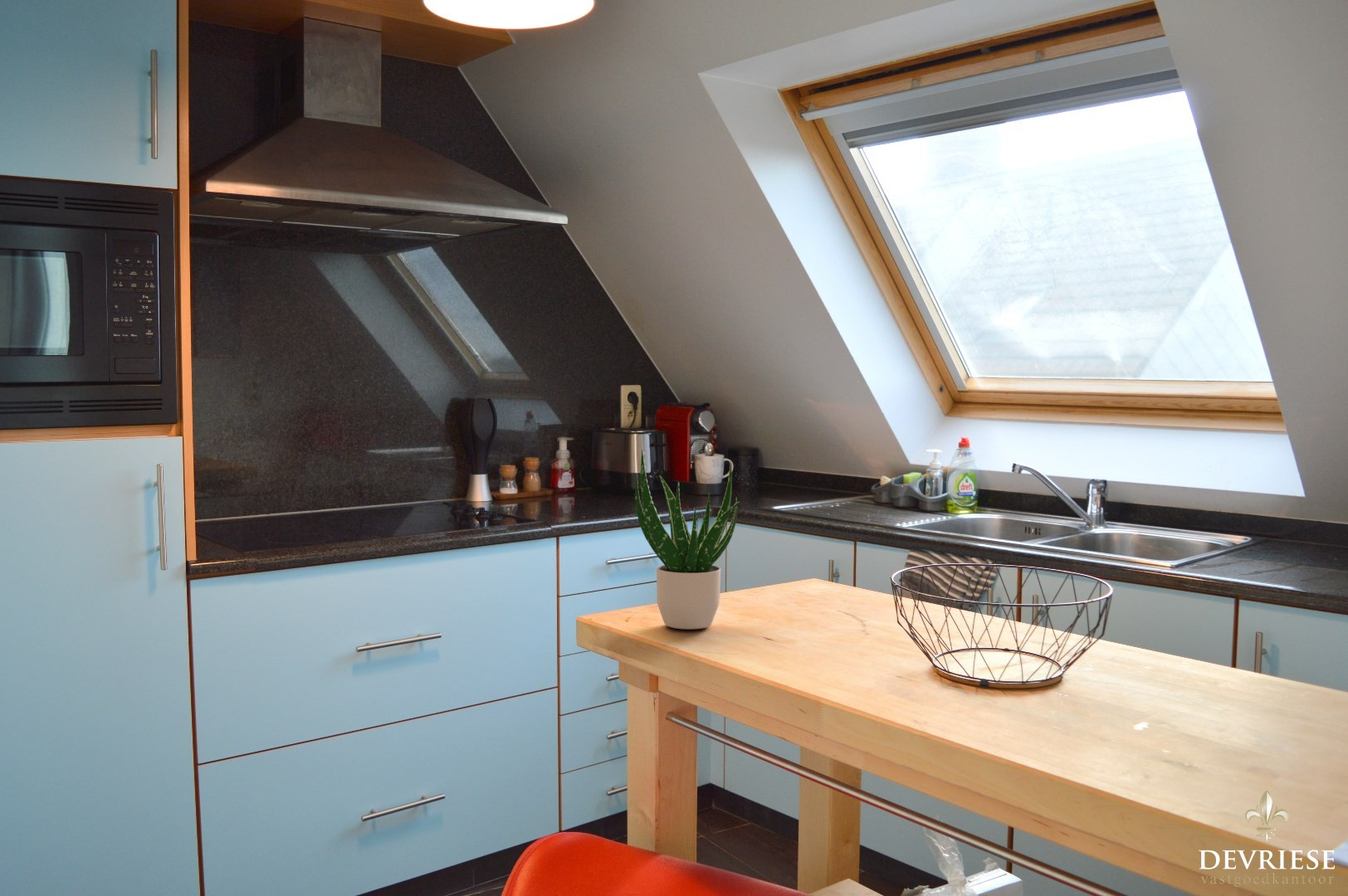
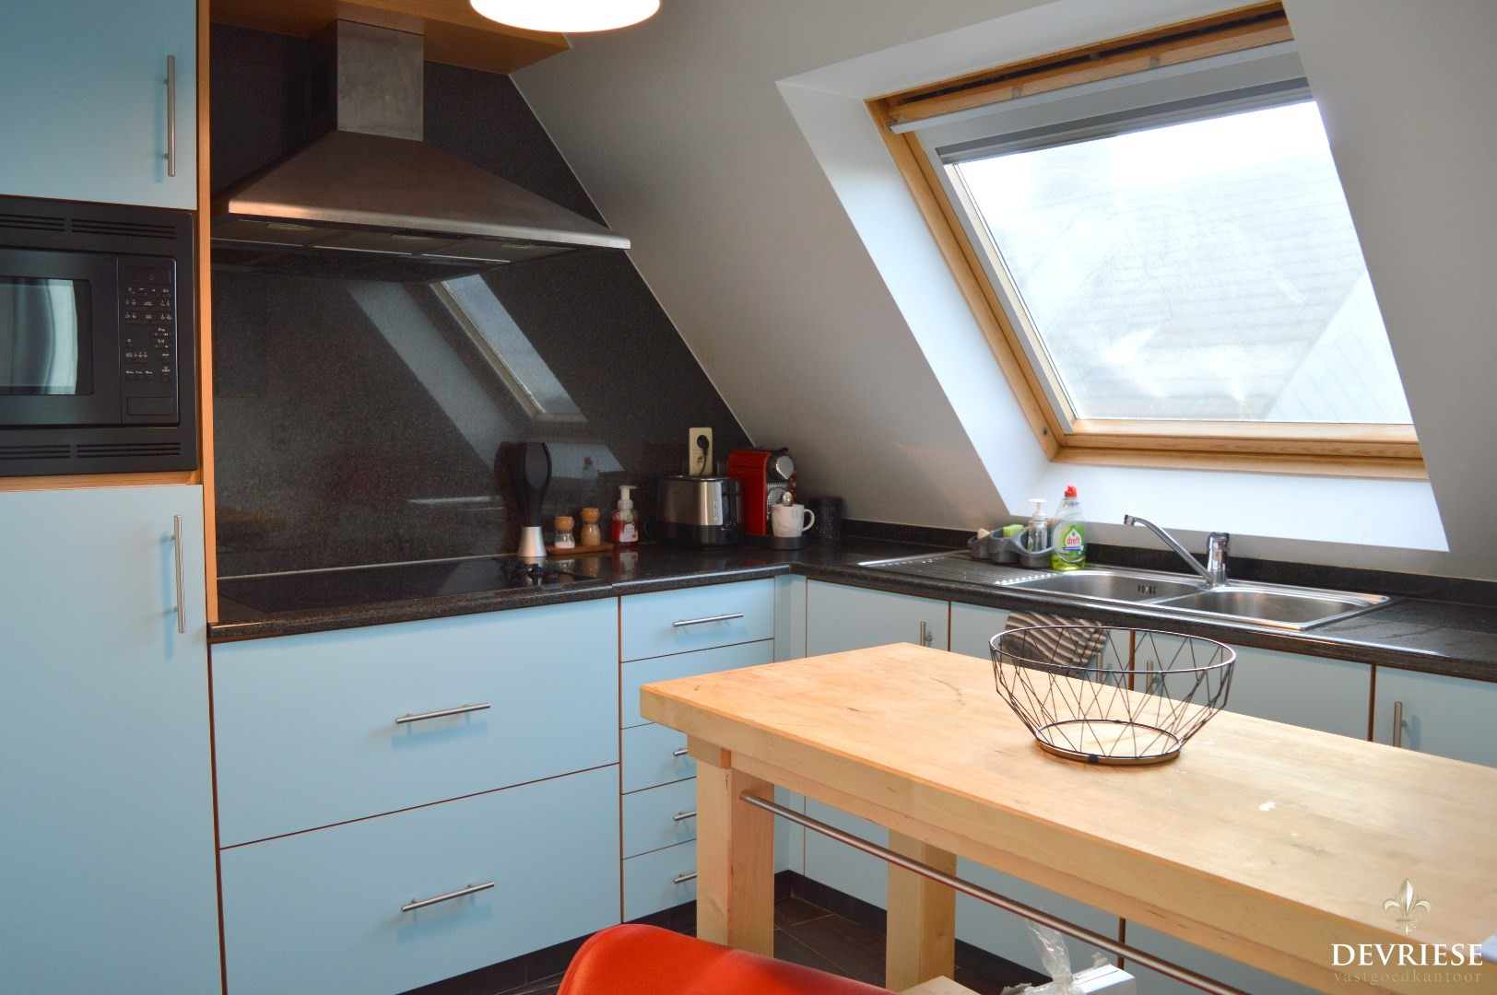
- potted plant (684, 537)
